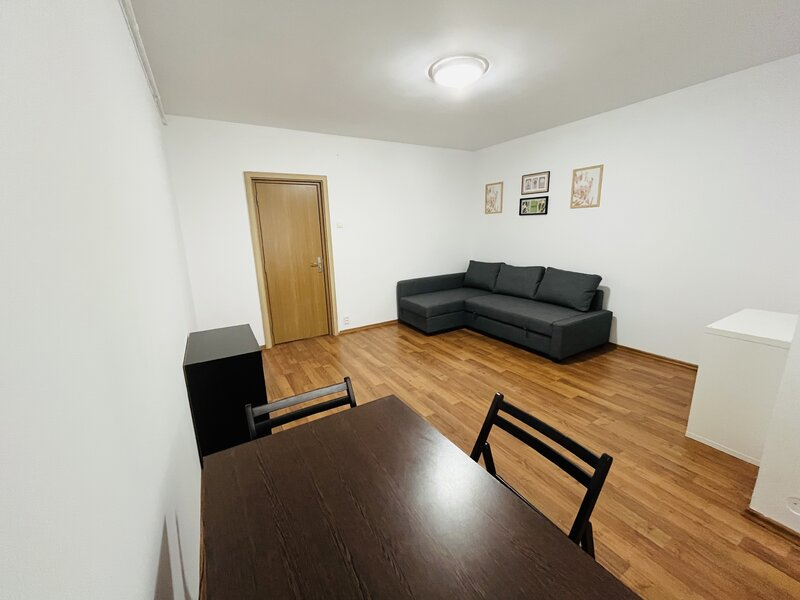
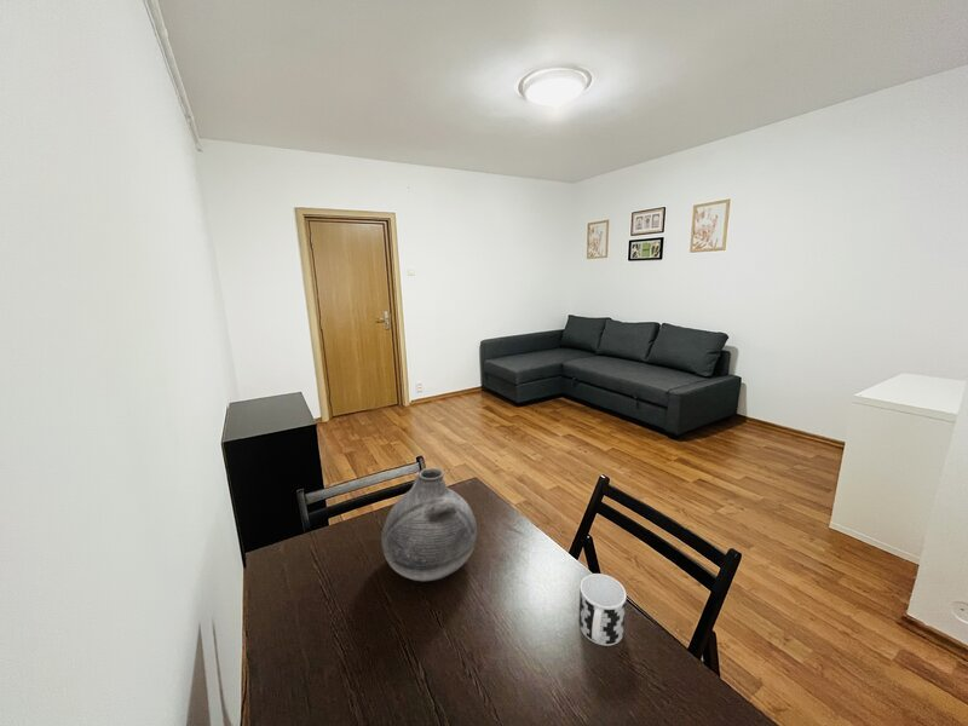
+ cup (600, 613)
+ vase (428, 518)
